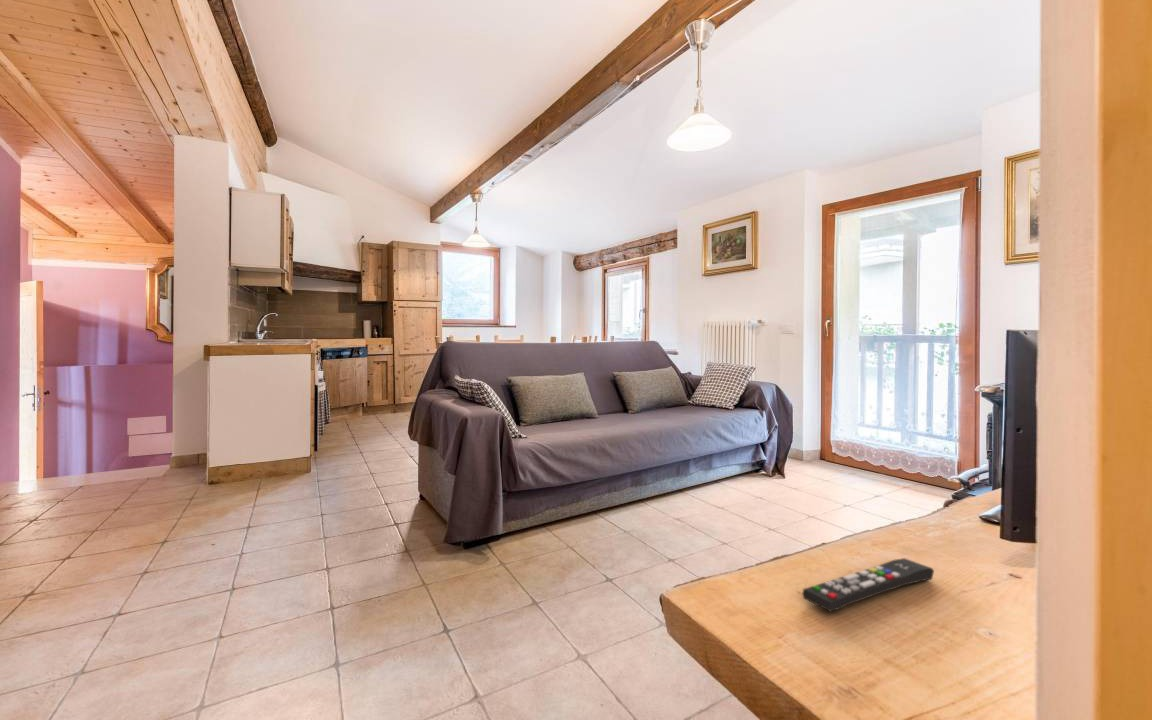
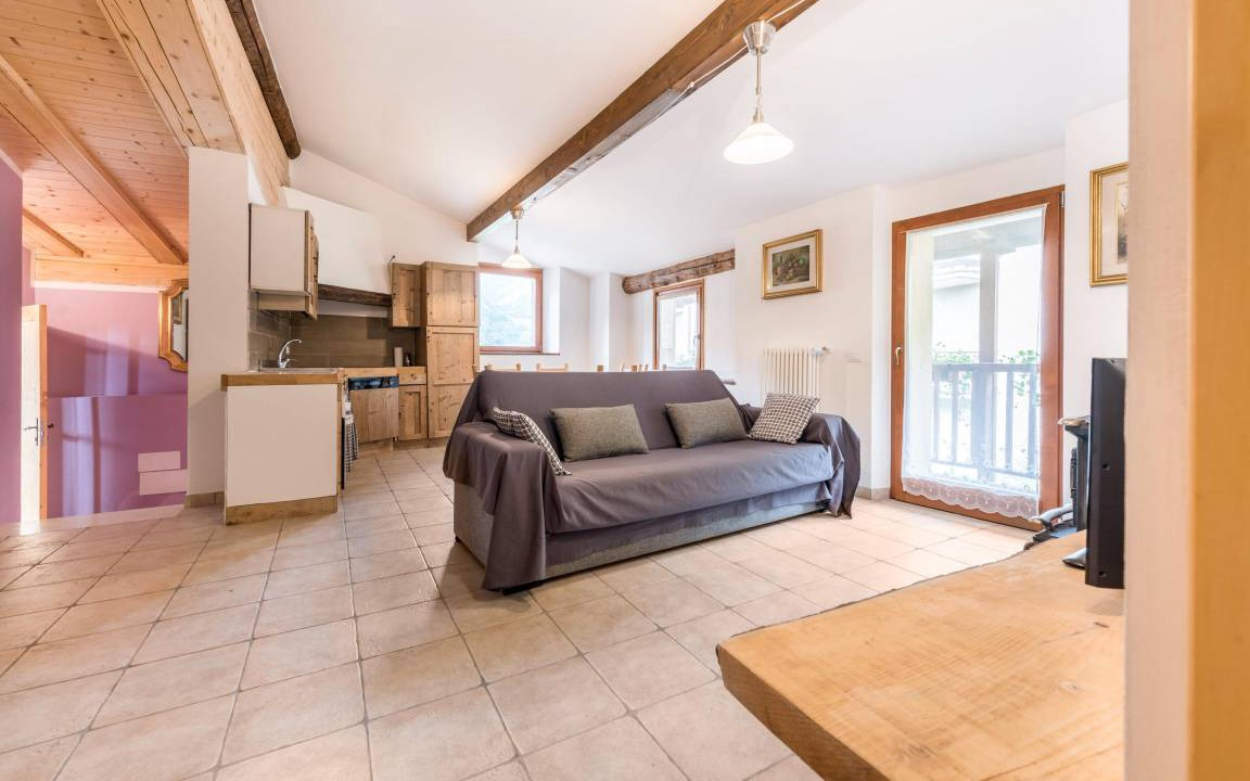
- remote control (871, 582)
